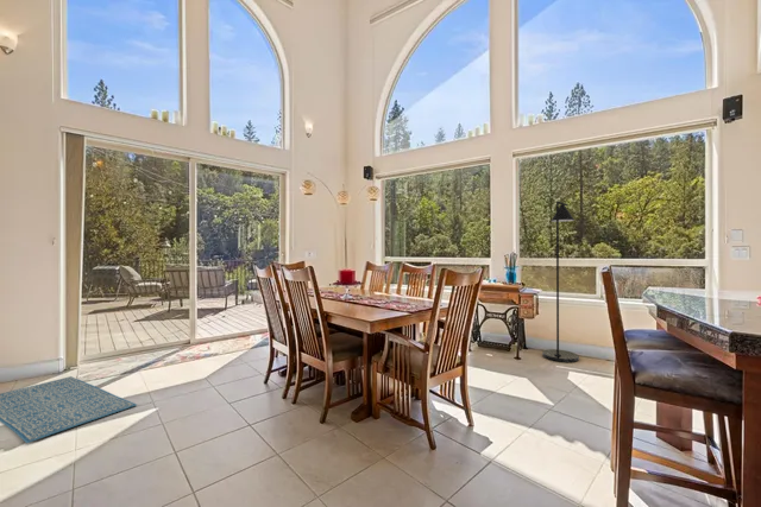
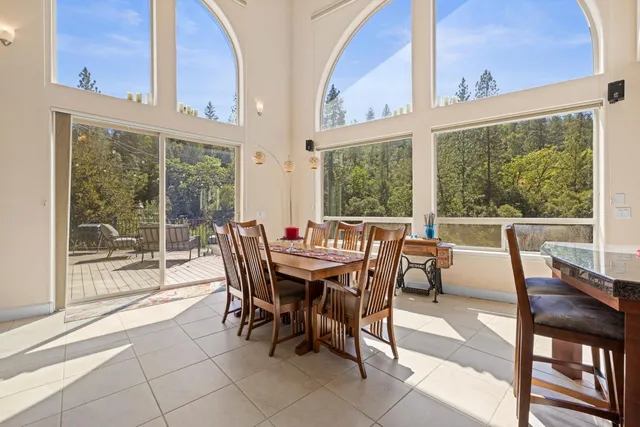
- floor lamp (558, 279)
- rug (54, 401)
